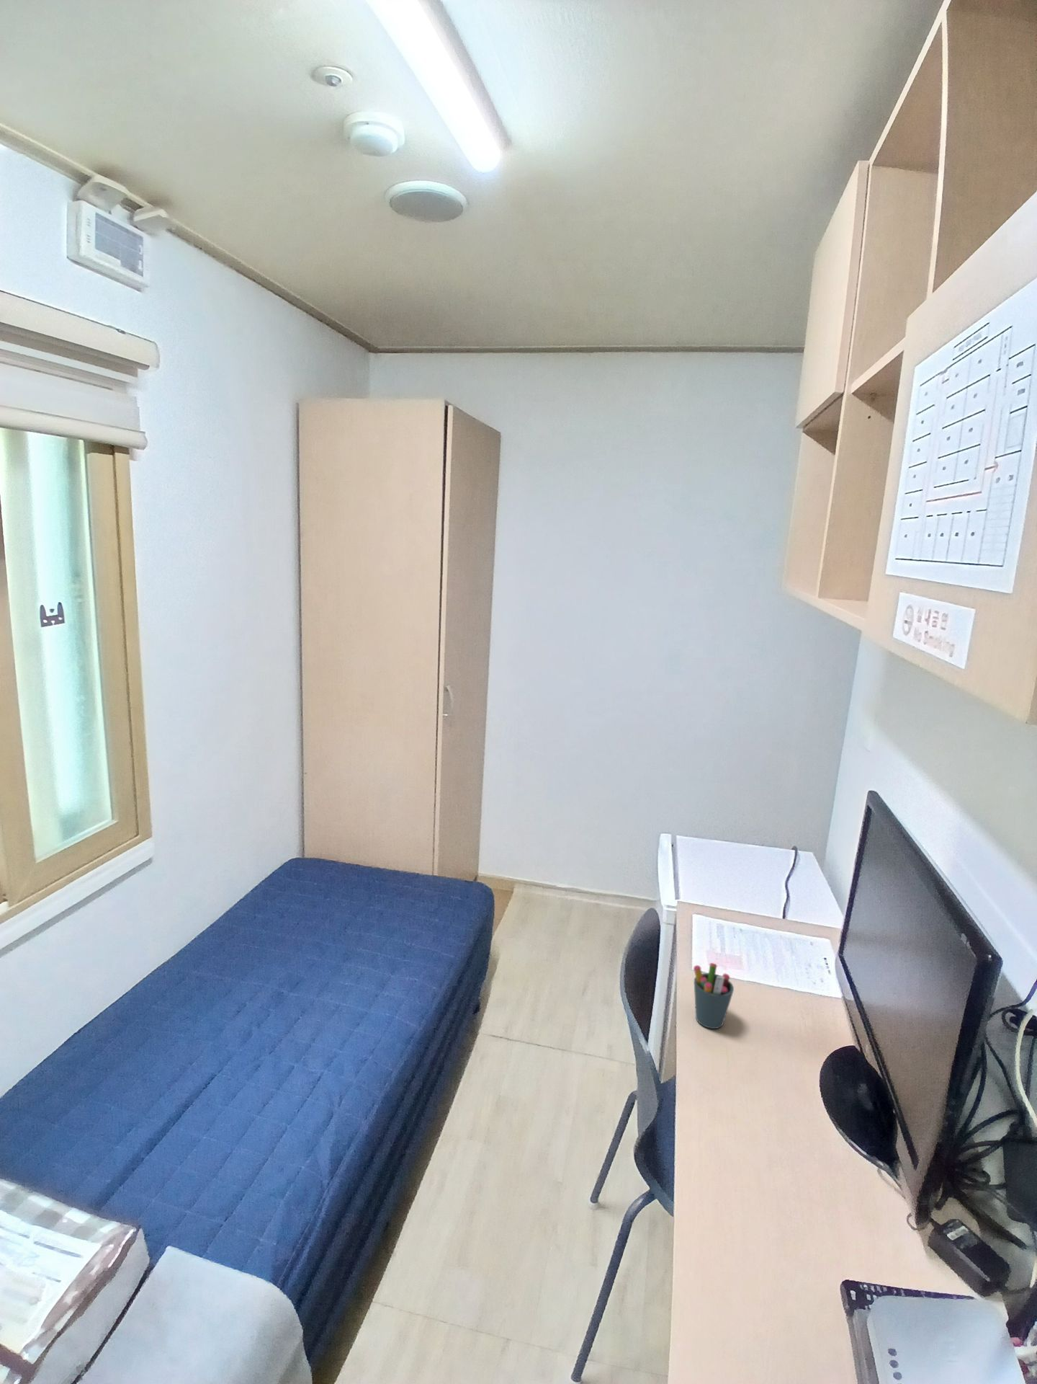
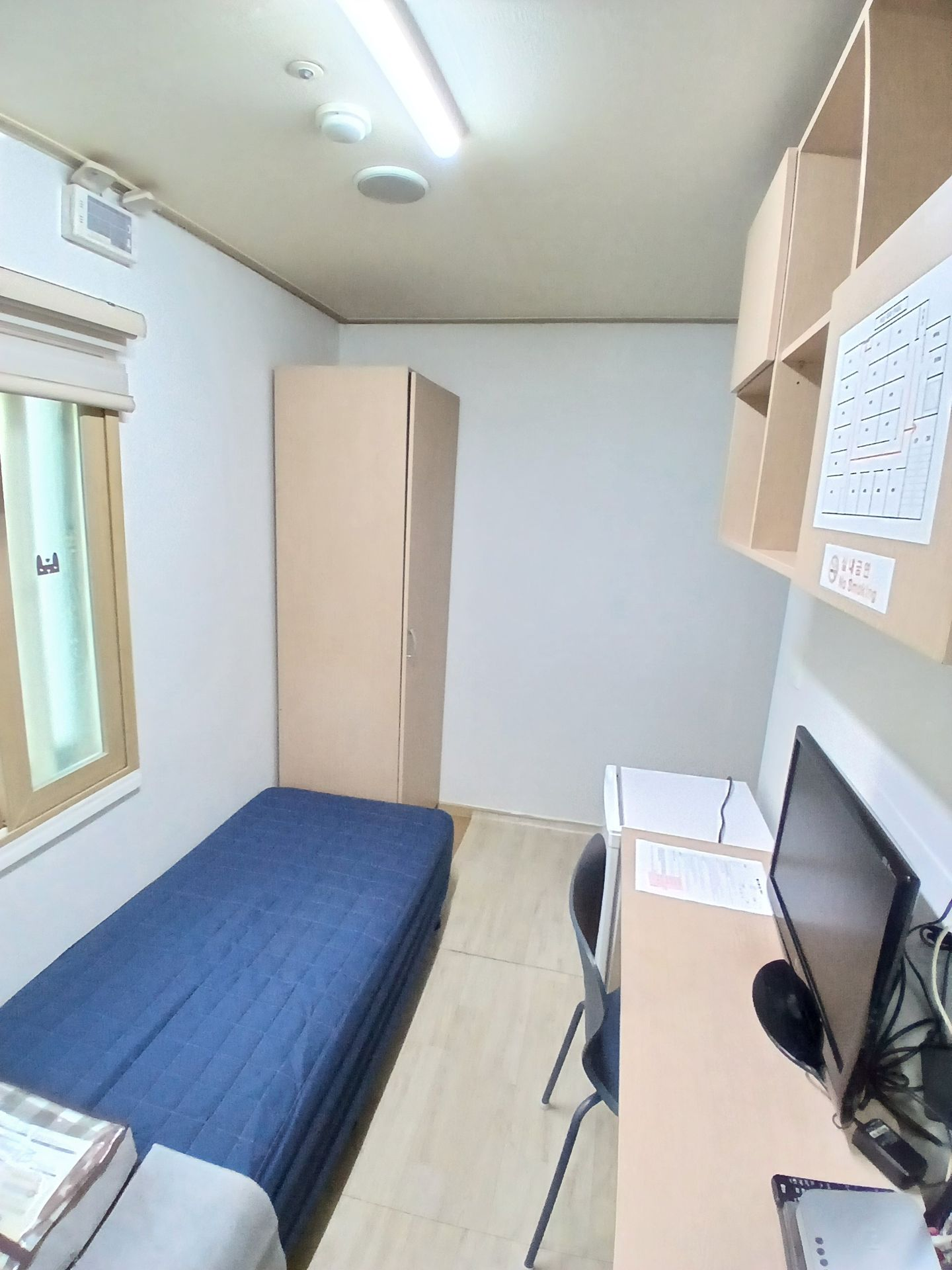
- pen holder (711, 992)
